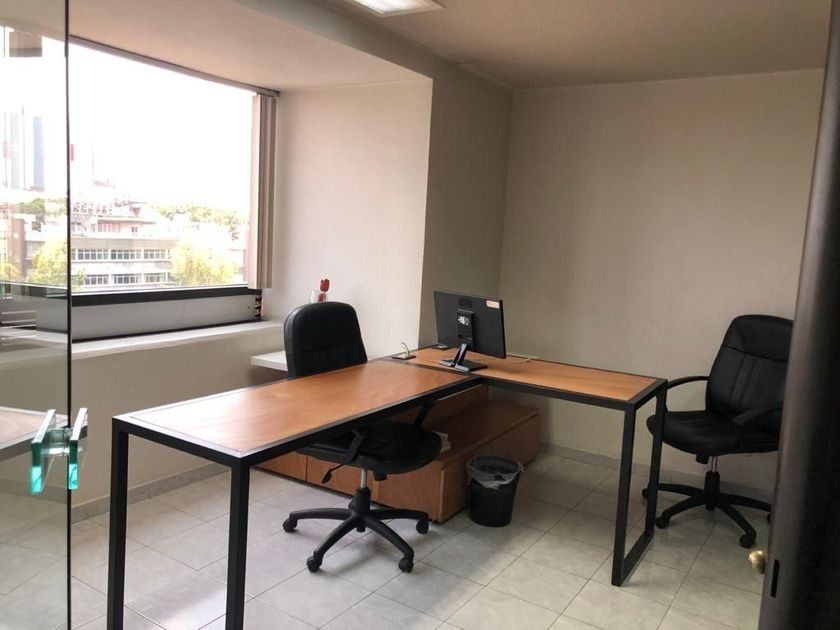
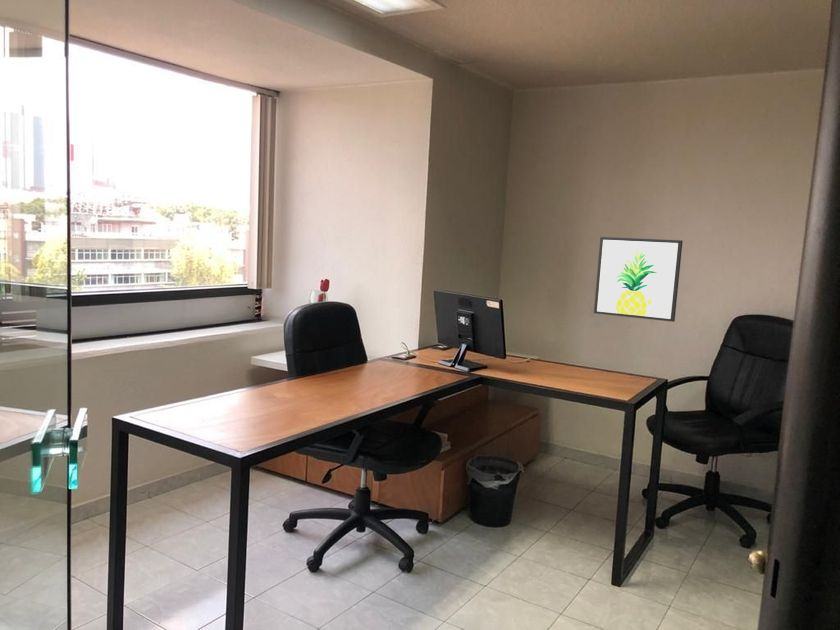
+ wall art (636, 278)
